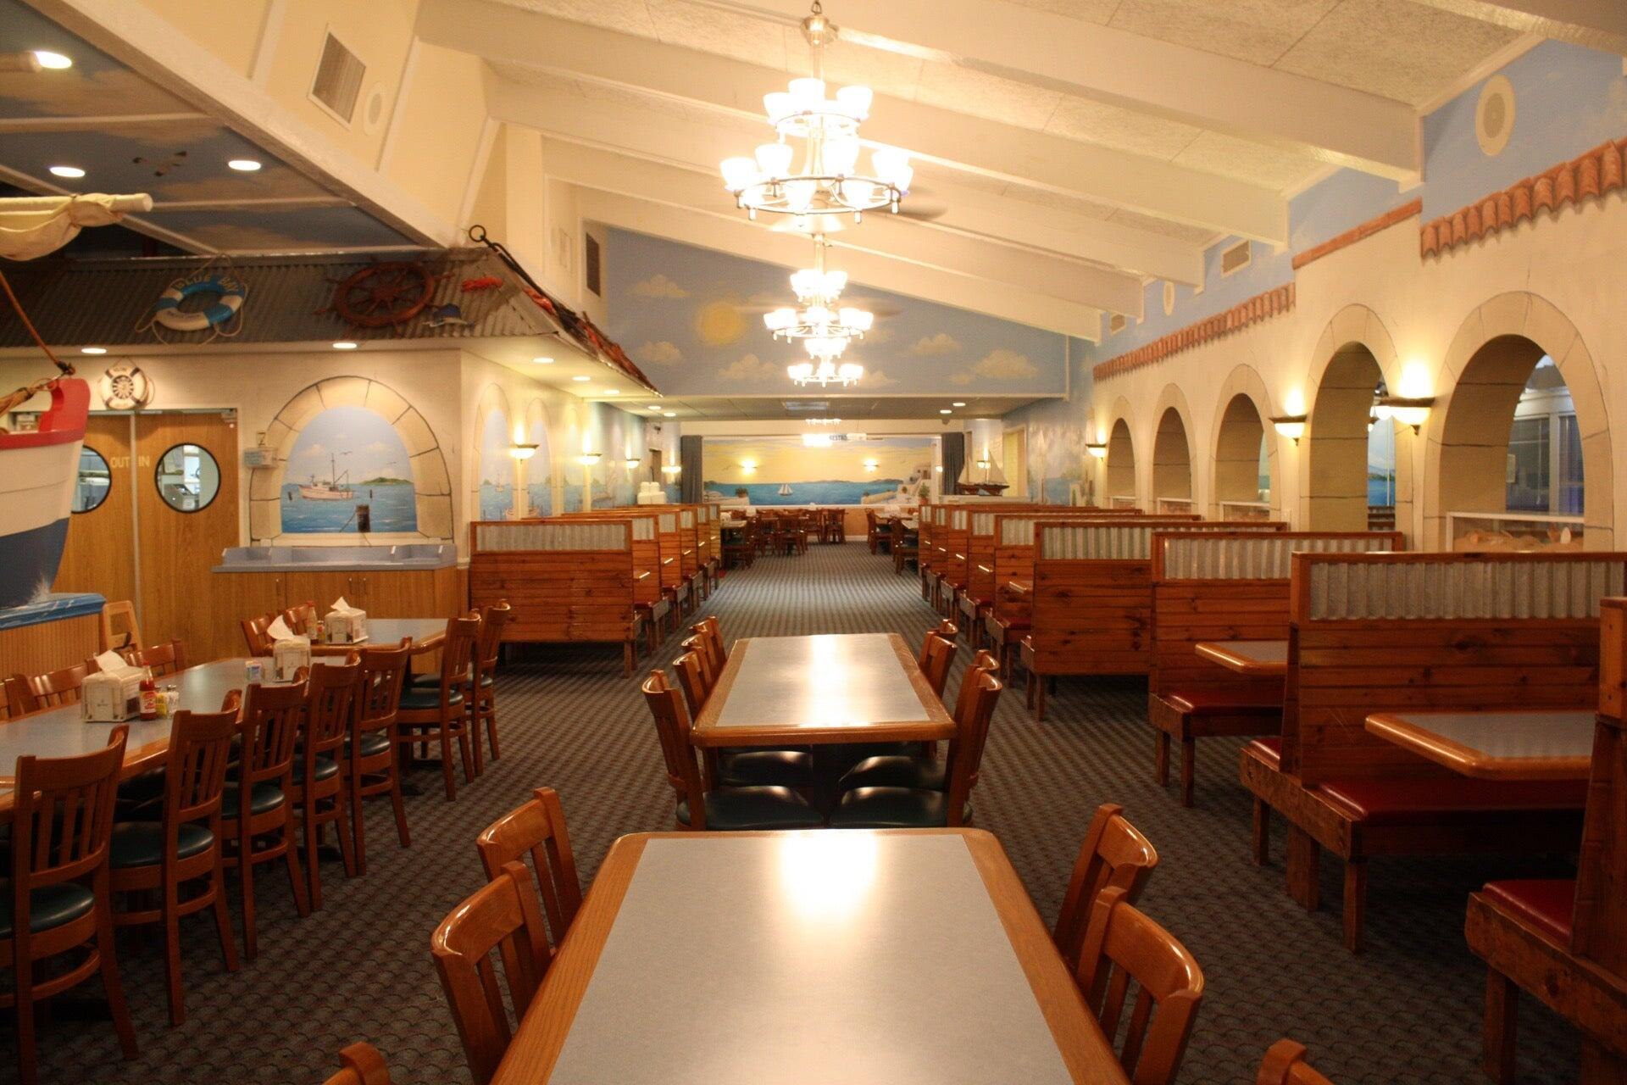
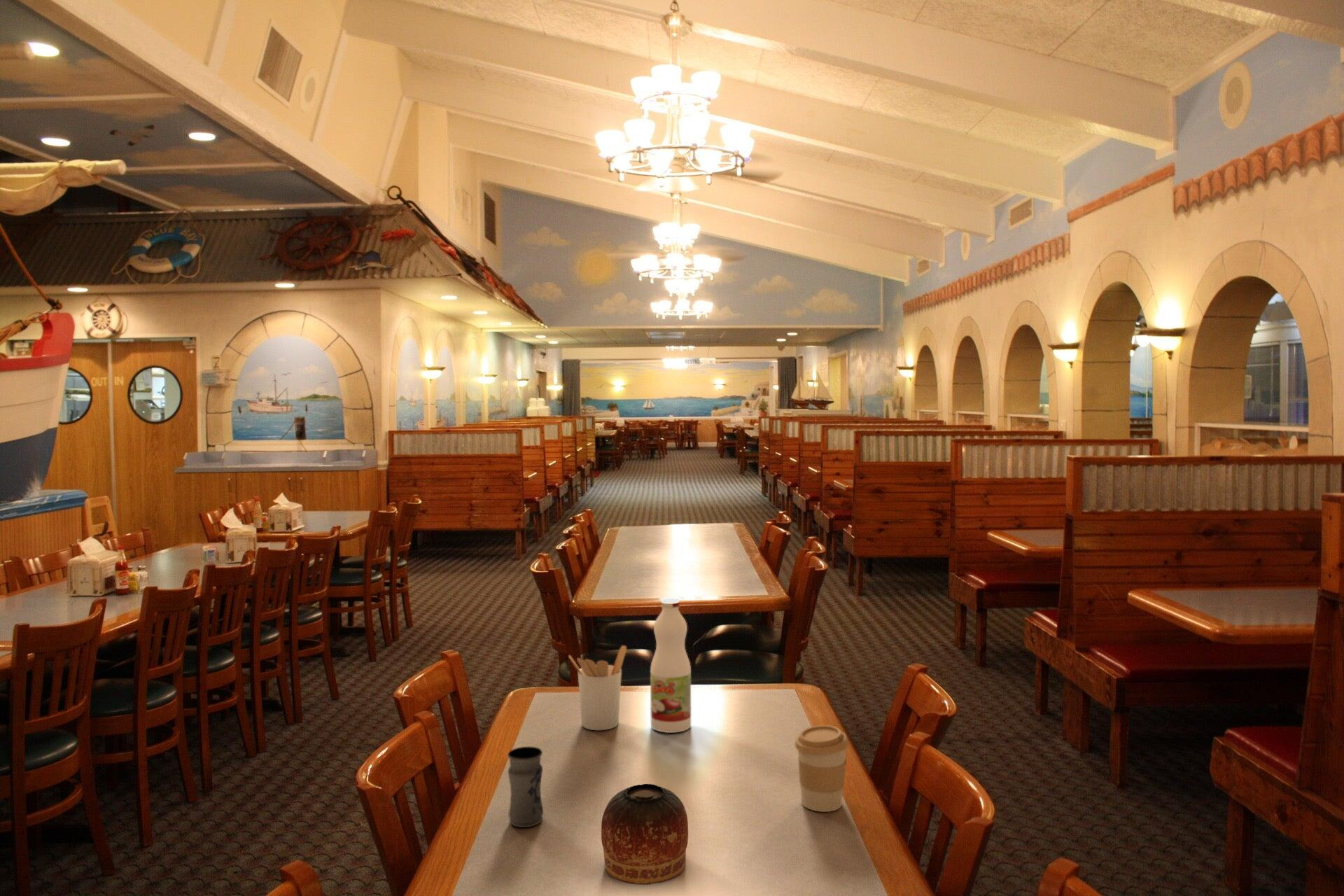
+ jar (525, 786)
+ utensil holder (598, 687)
+ coffee cup (821, 766)
+ bowl (645, 827)
+ juice bottle (671, 663)
